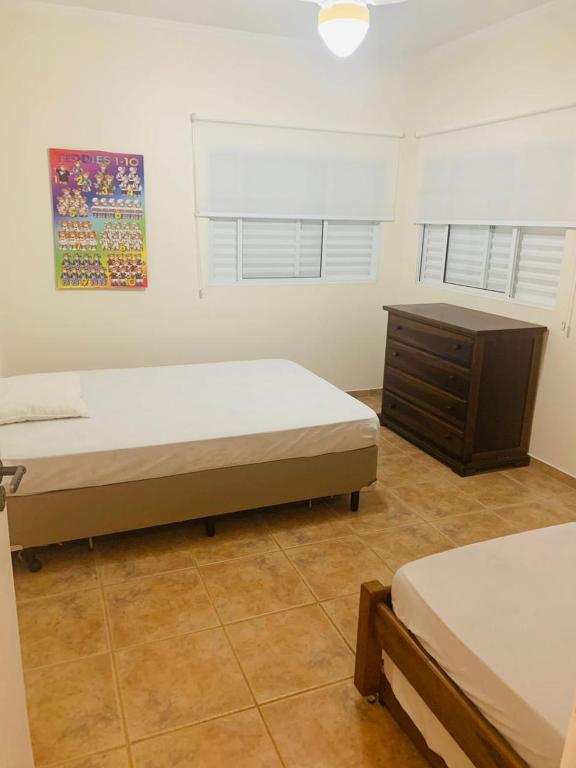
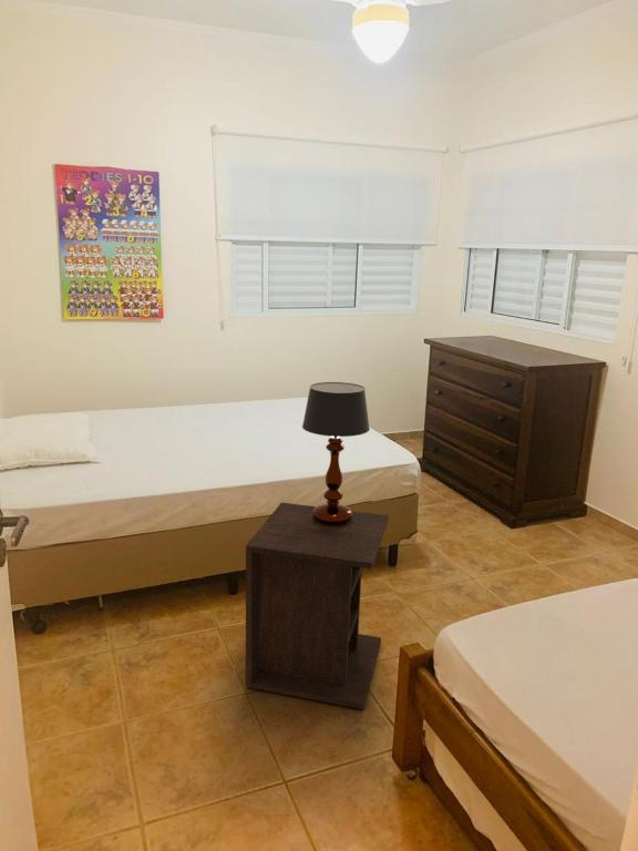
+ table lamp (335, 454)
+ nightstand (319, 598)
